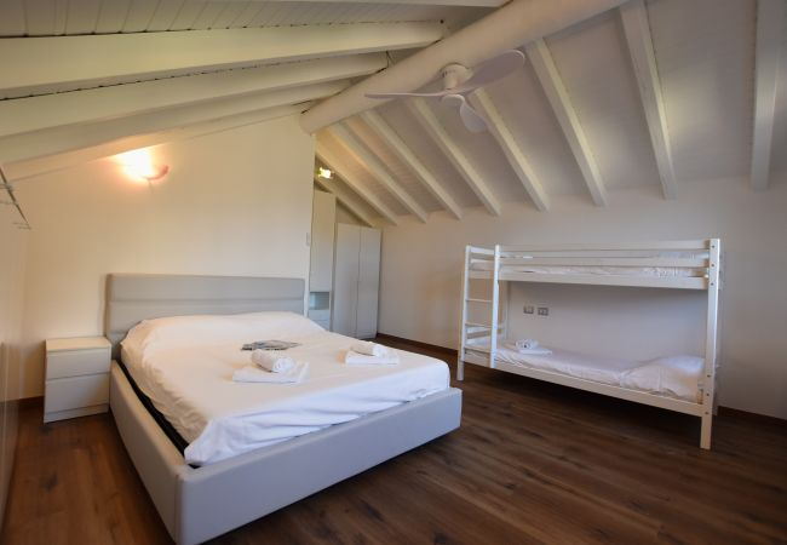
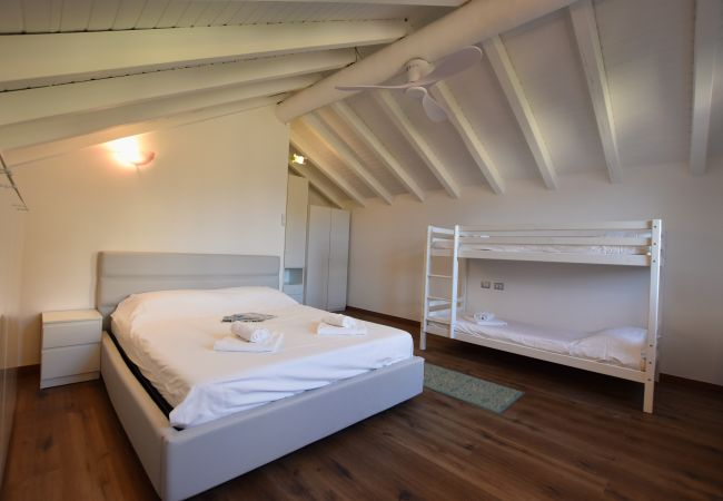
+ rug (448, 381)
